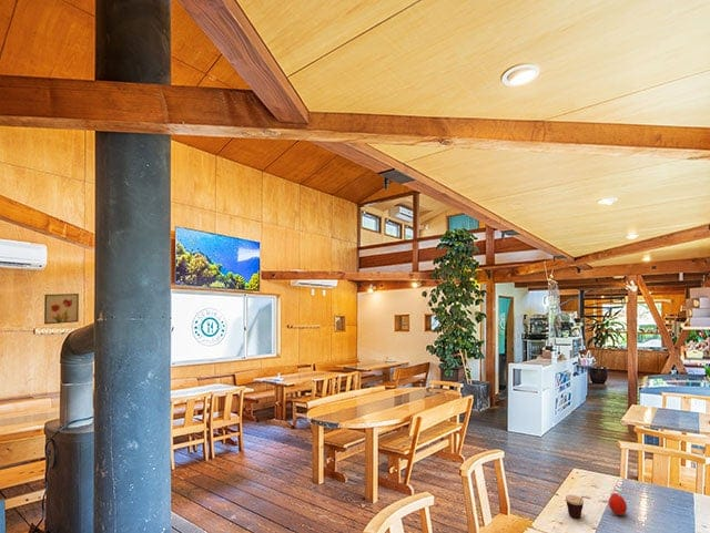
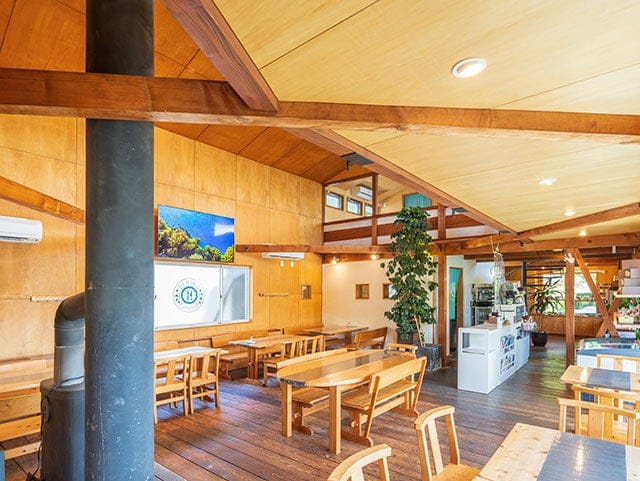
- fruit (617, 503)
- cup (579, 504)
- wall art (61, 308)
